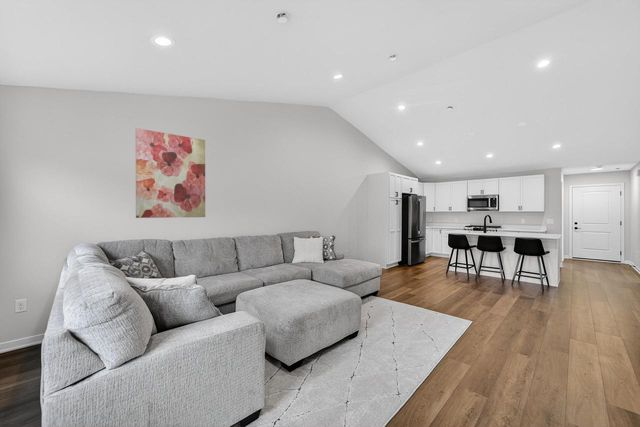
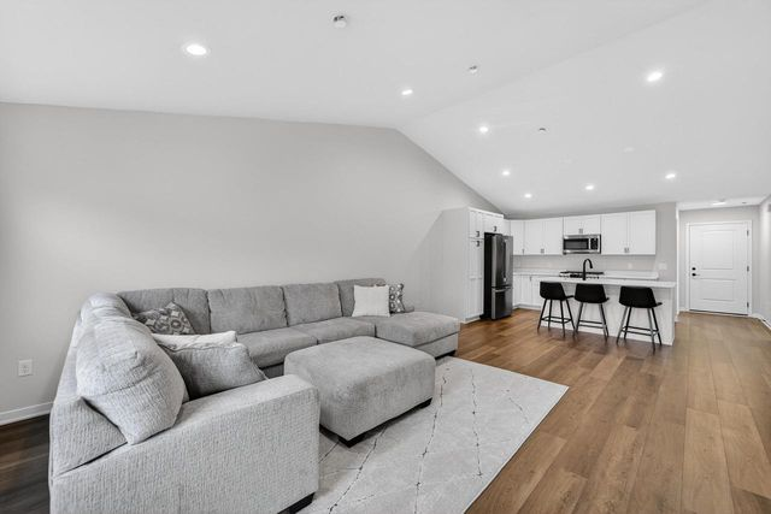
- wall art (173, 176)
